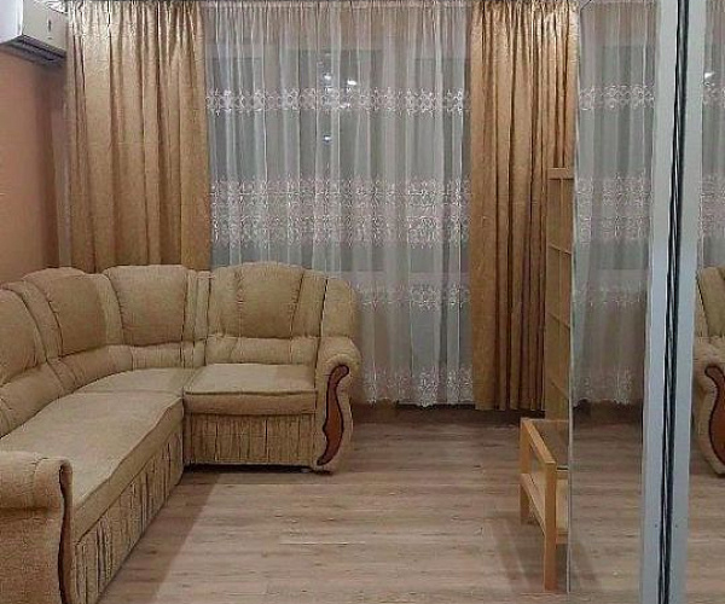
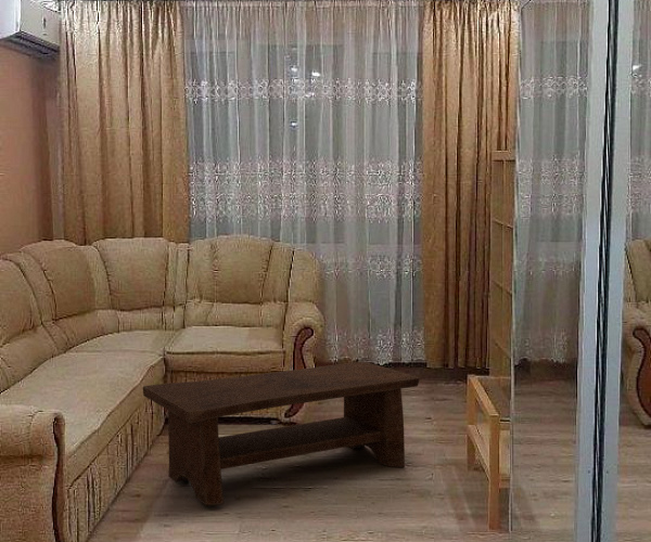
+ coffee table (285, 427)
